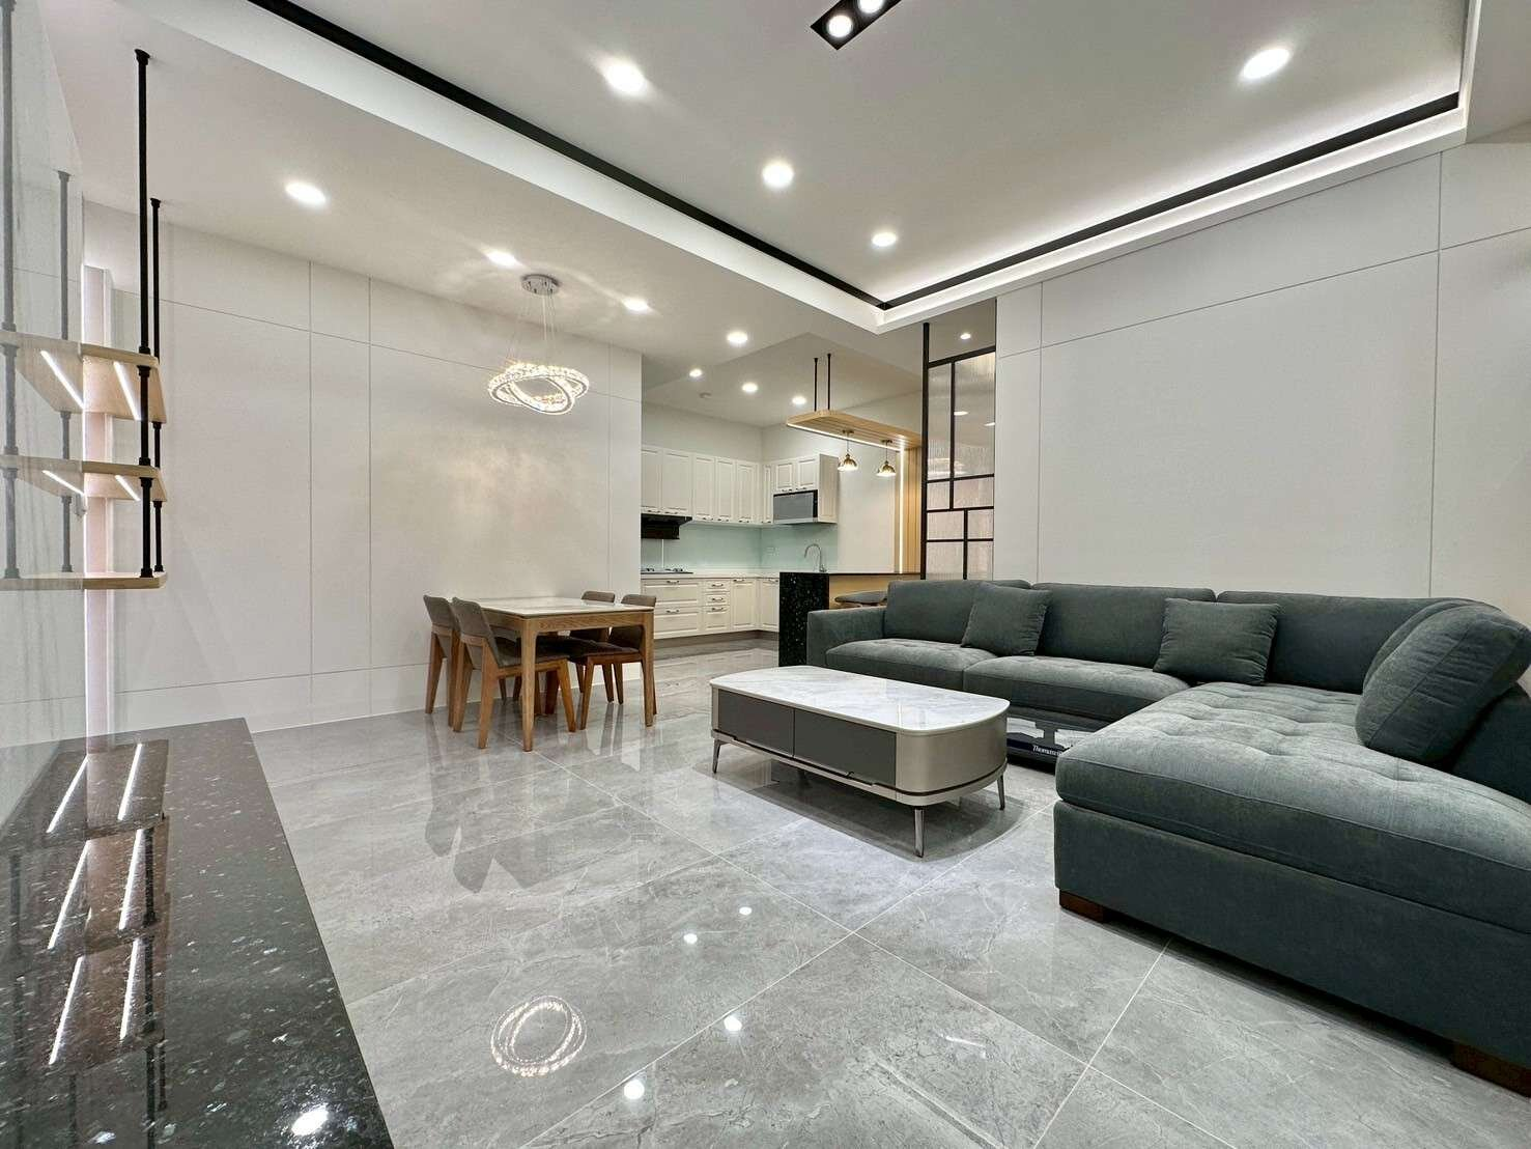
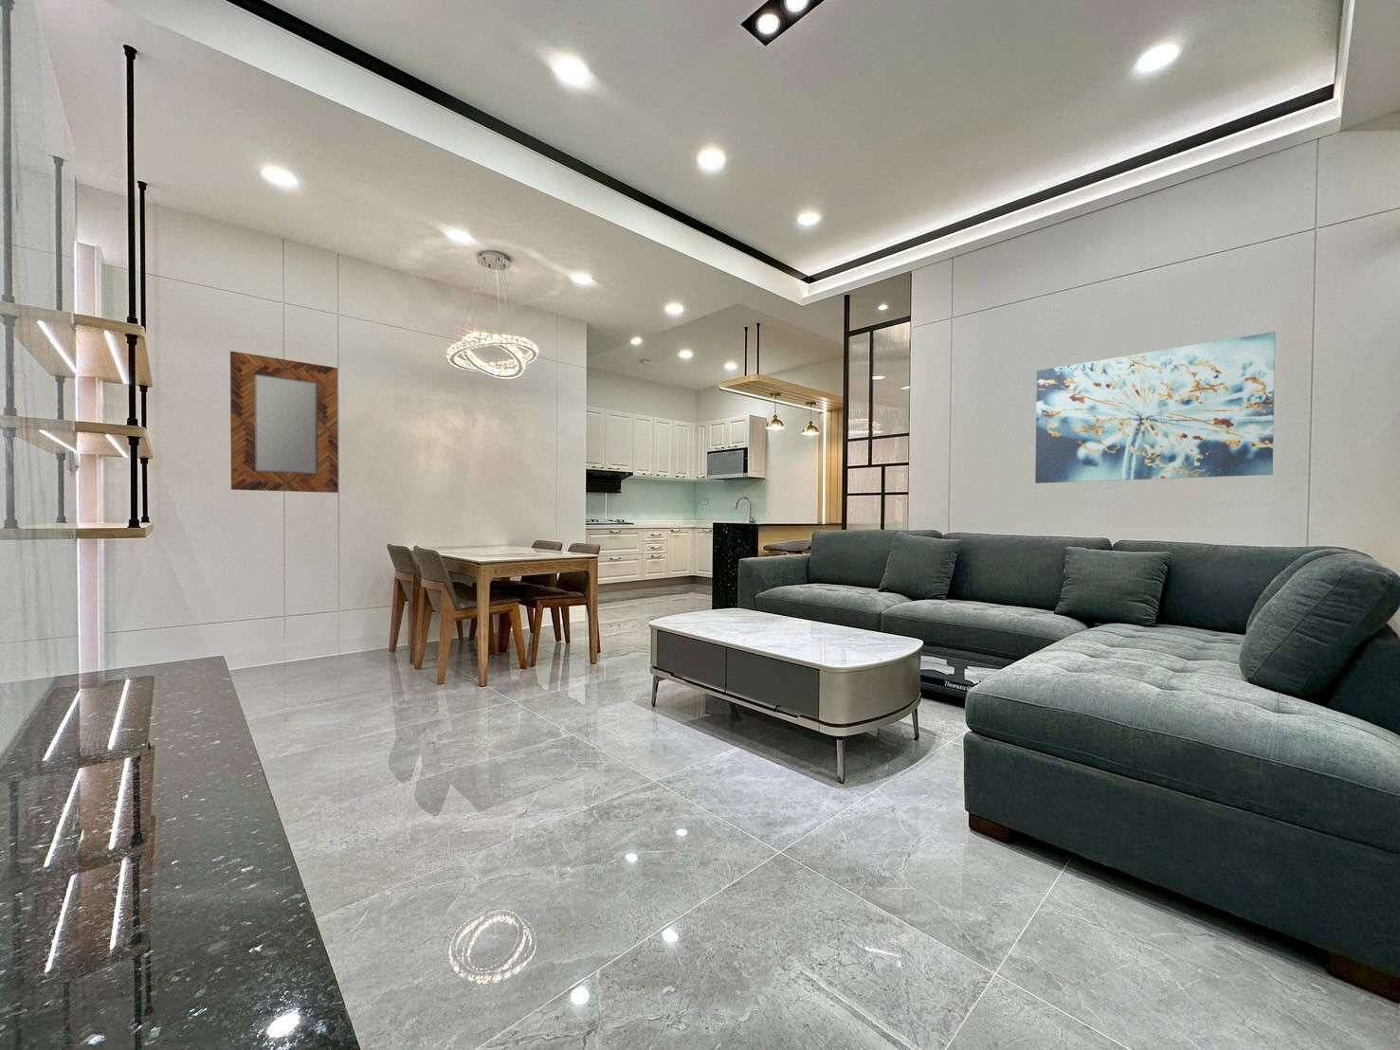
+ home mirror (286, 426)
+ wall art (1141, 416)
